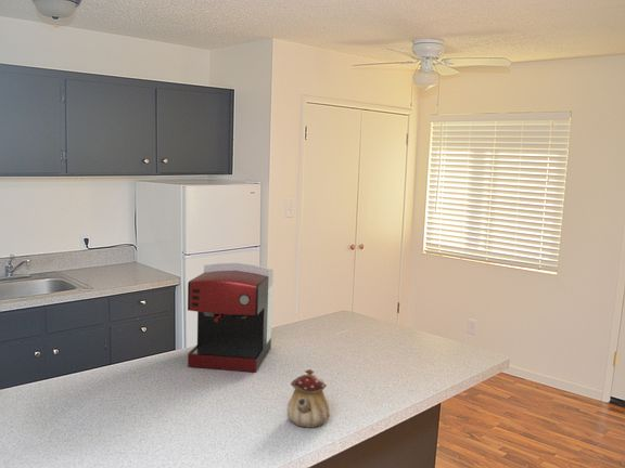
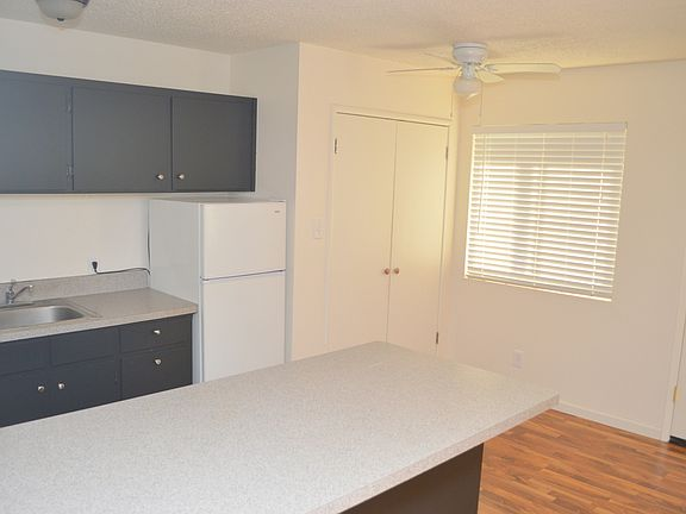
- teapot (309, 393)
- coffee maker (229, 314)
